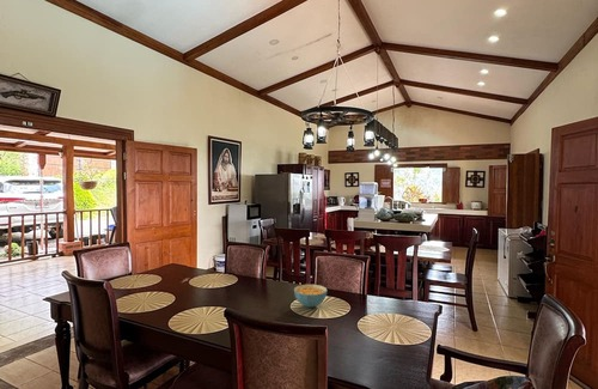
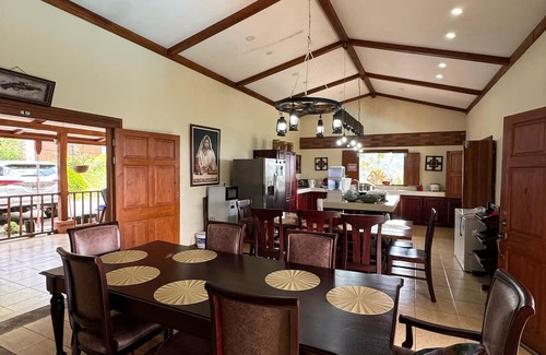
- cereal bowl (310, 297)
